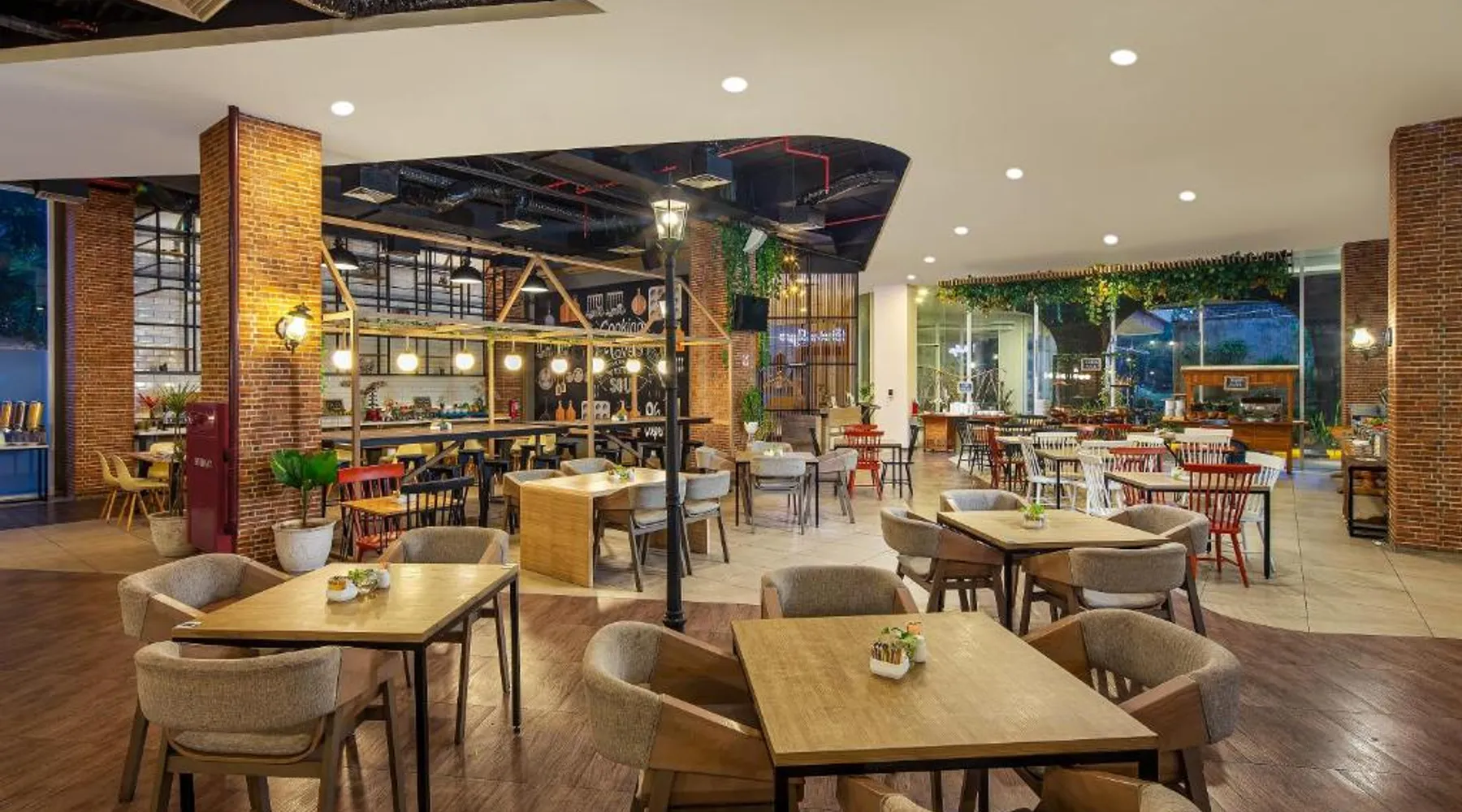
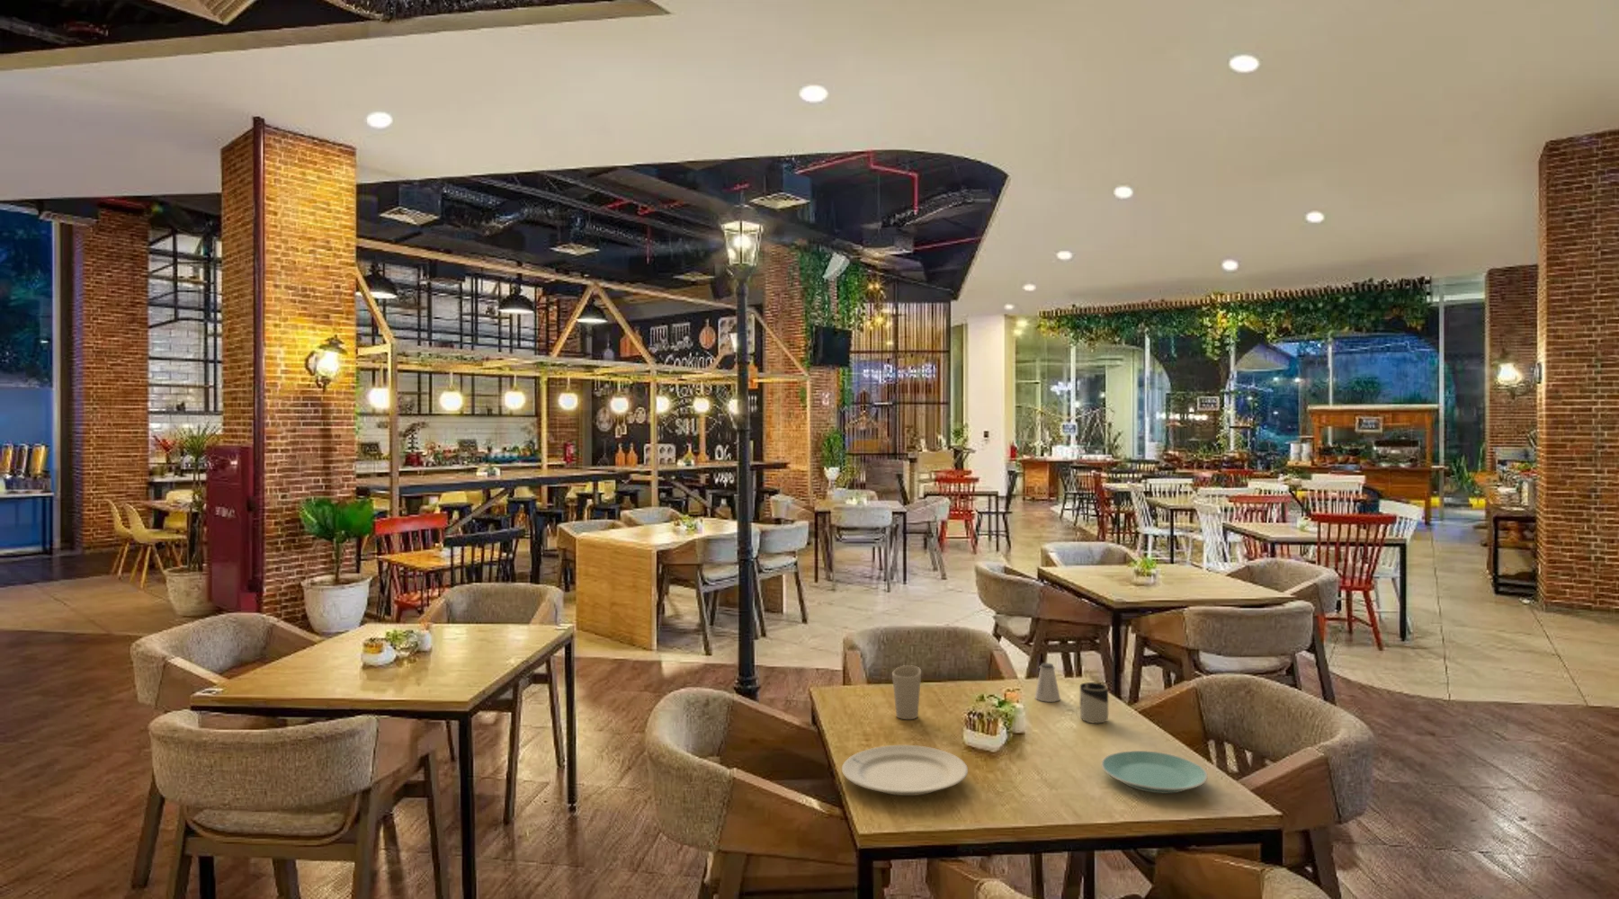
+ saltshaker (1046, 681)
+ cup (1092, 701)
+ plate (1153, 774)
+ cup (907, 692)
+ chinaware (904, 773)
